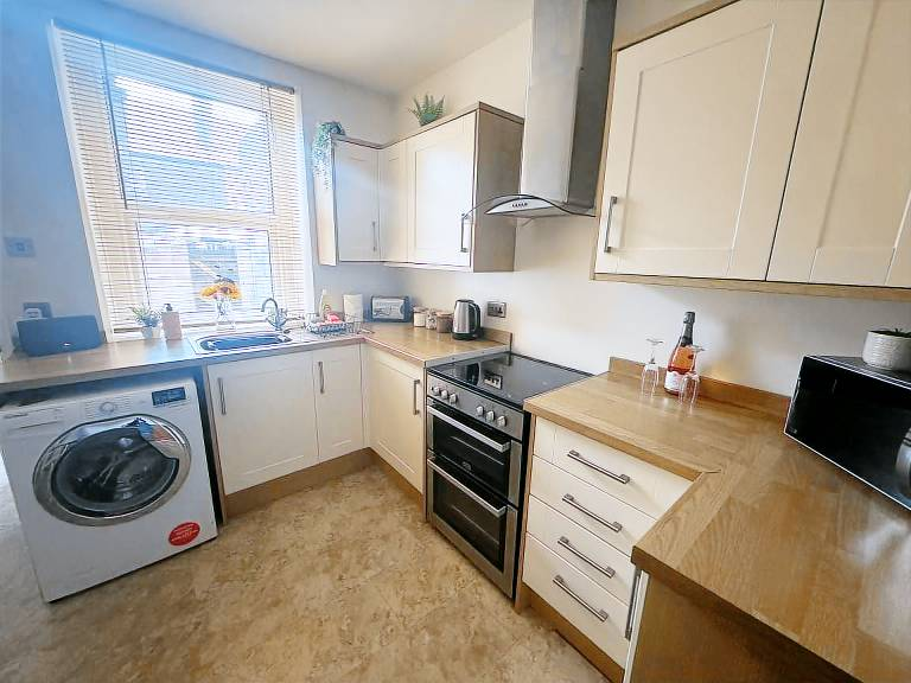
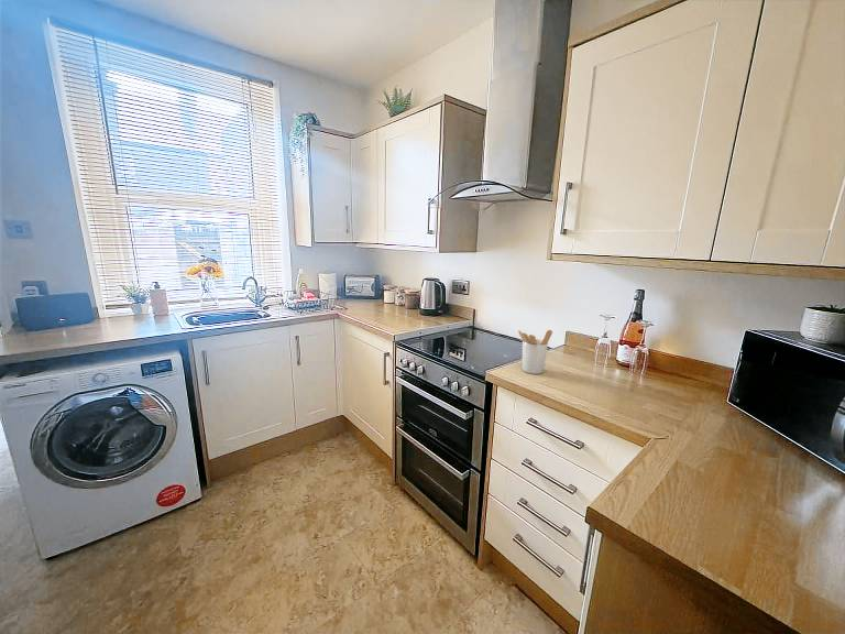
+ utensil holder (531, 350)
